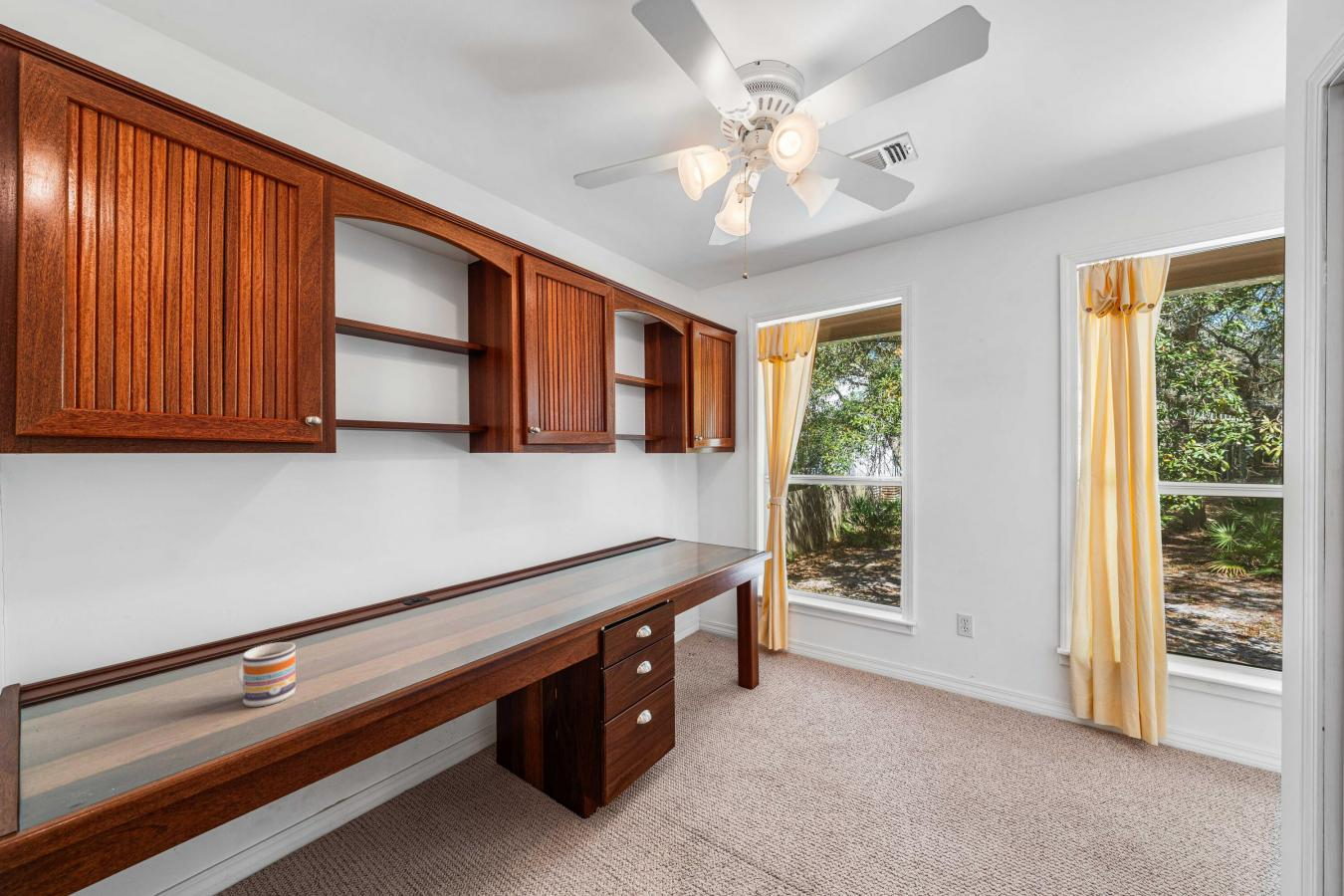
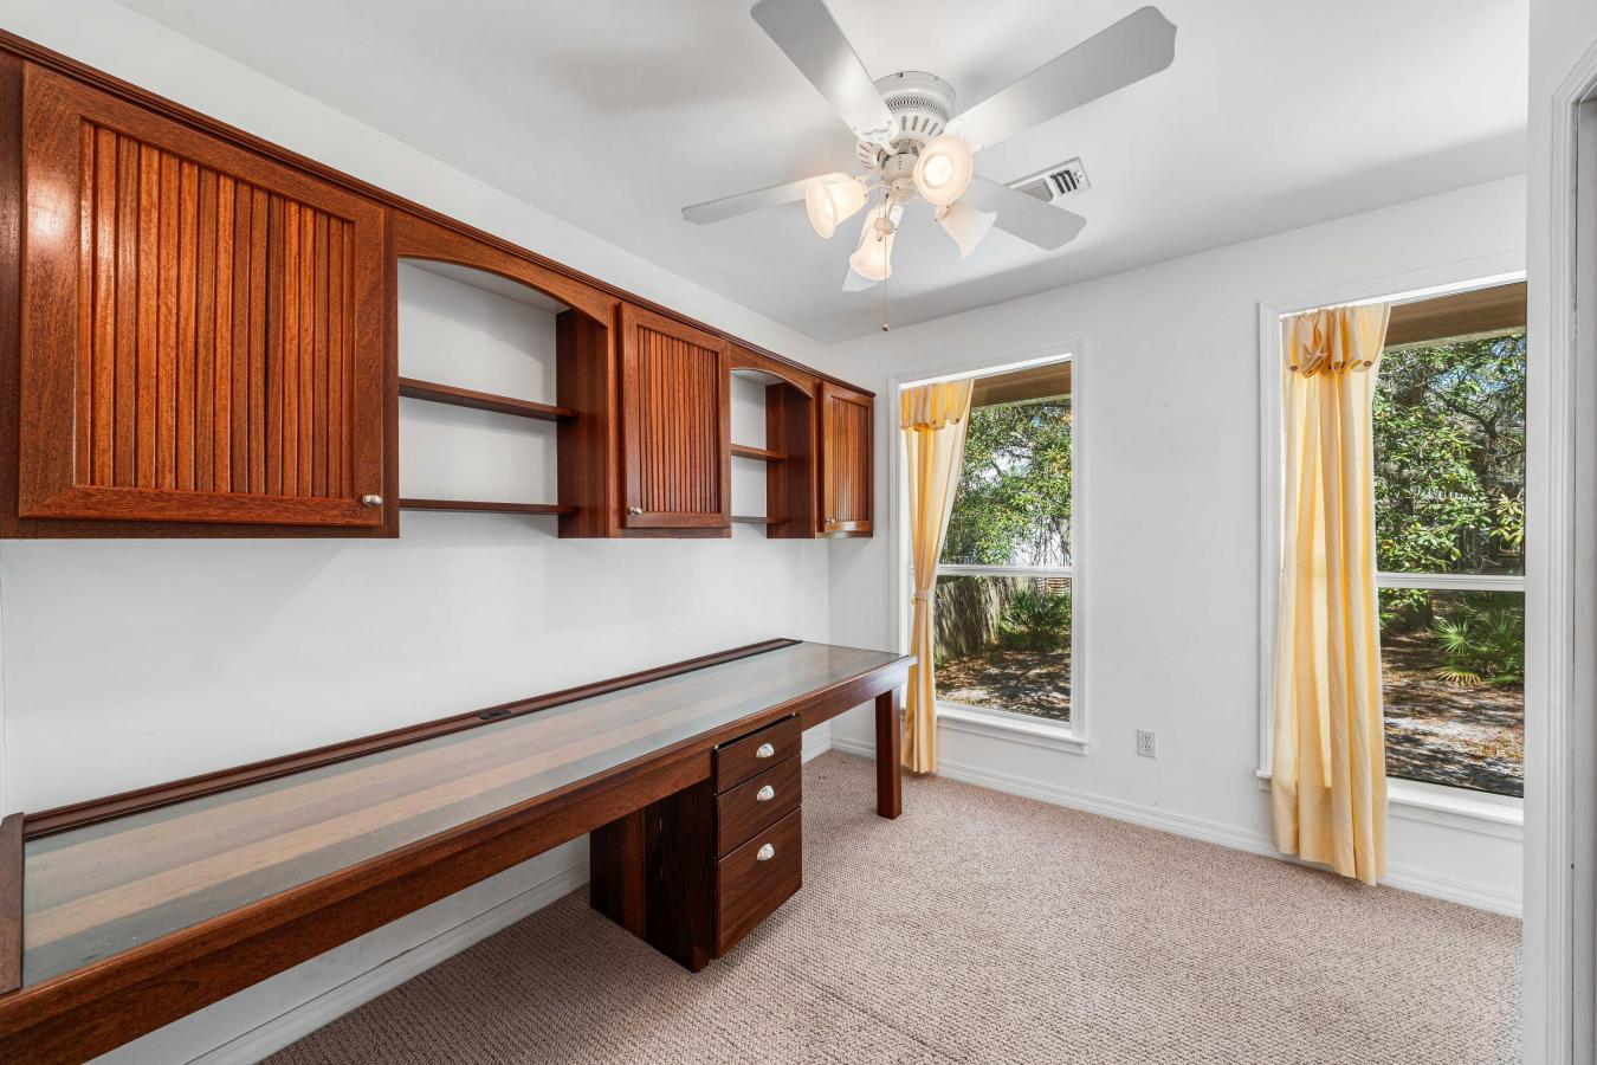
- mug (267, 672)
